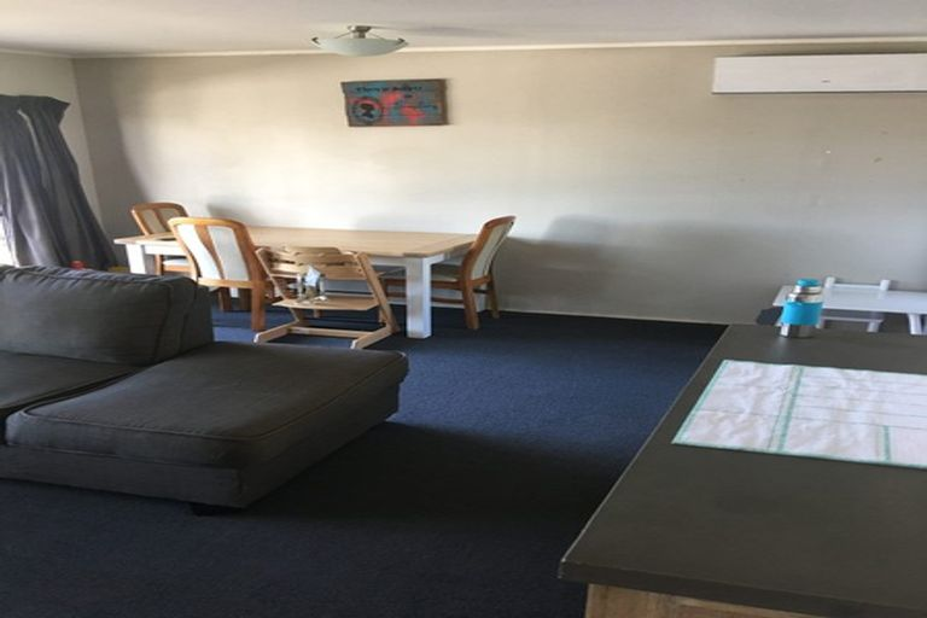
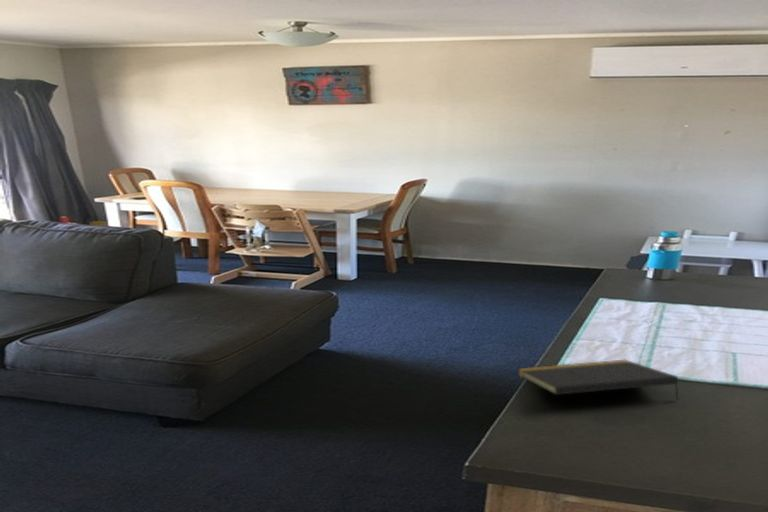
+ notepad (593, 375)
